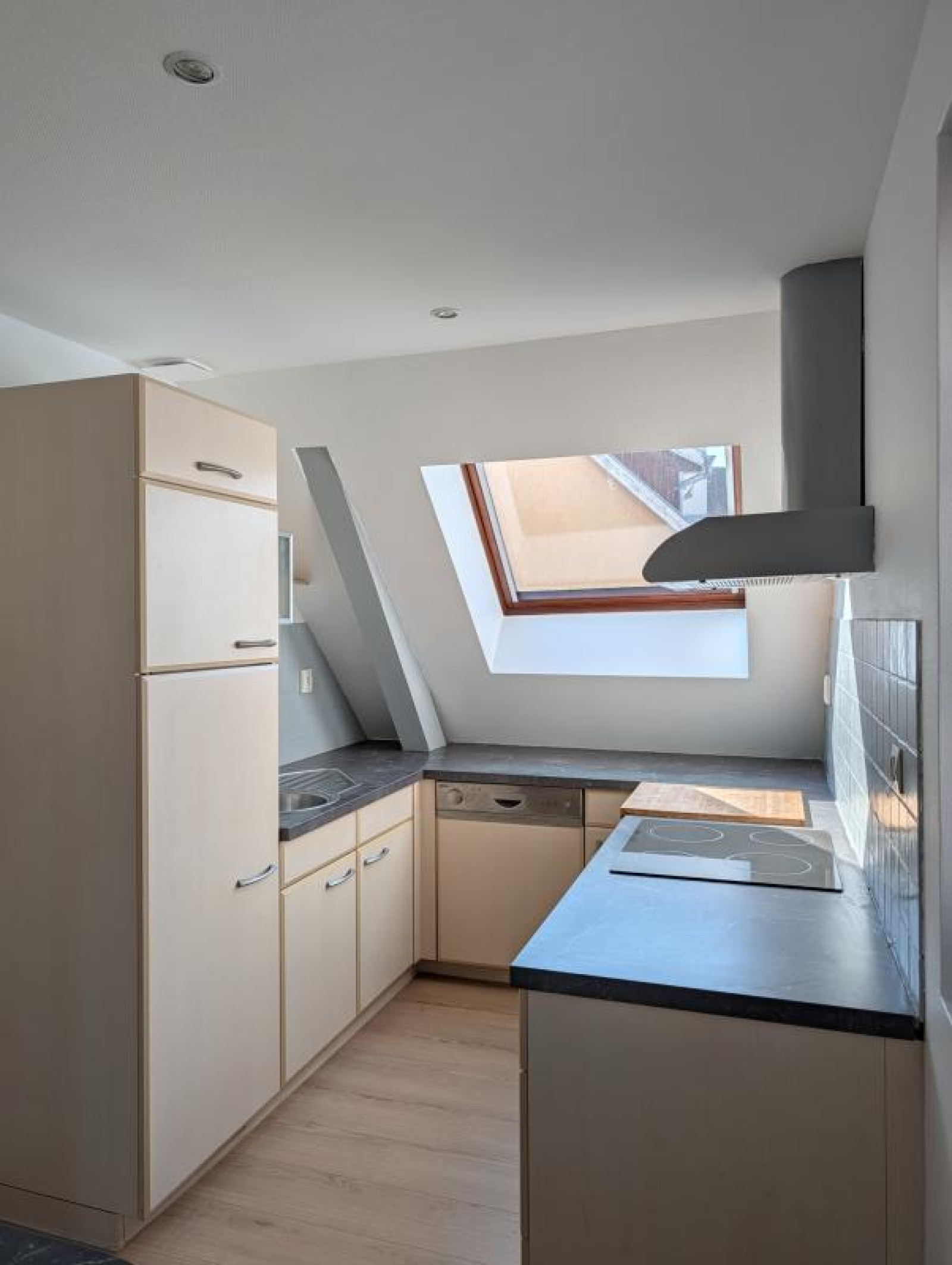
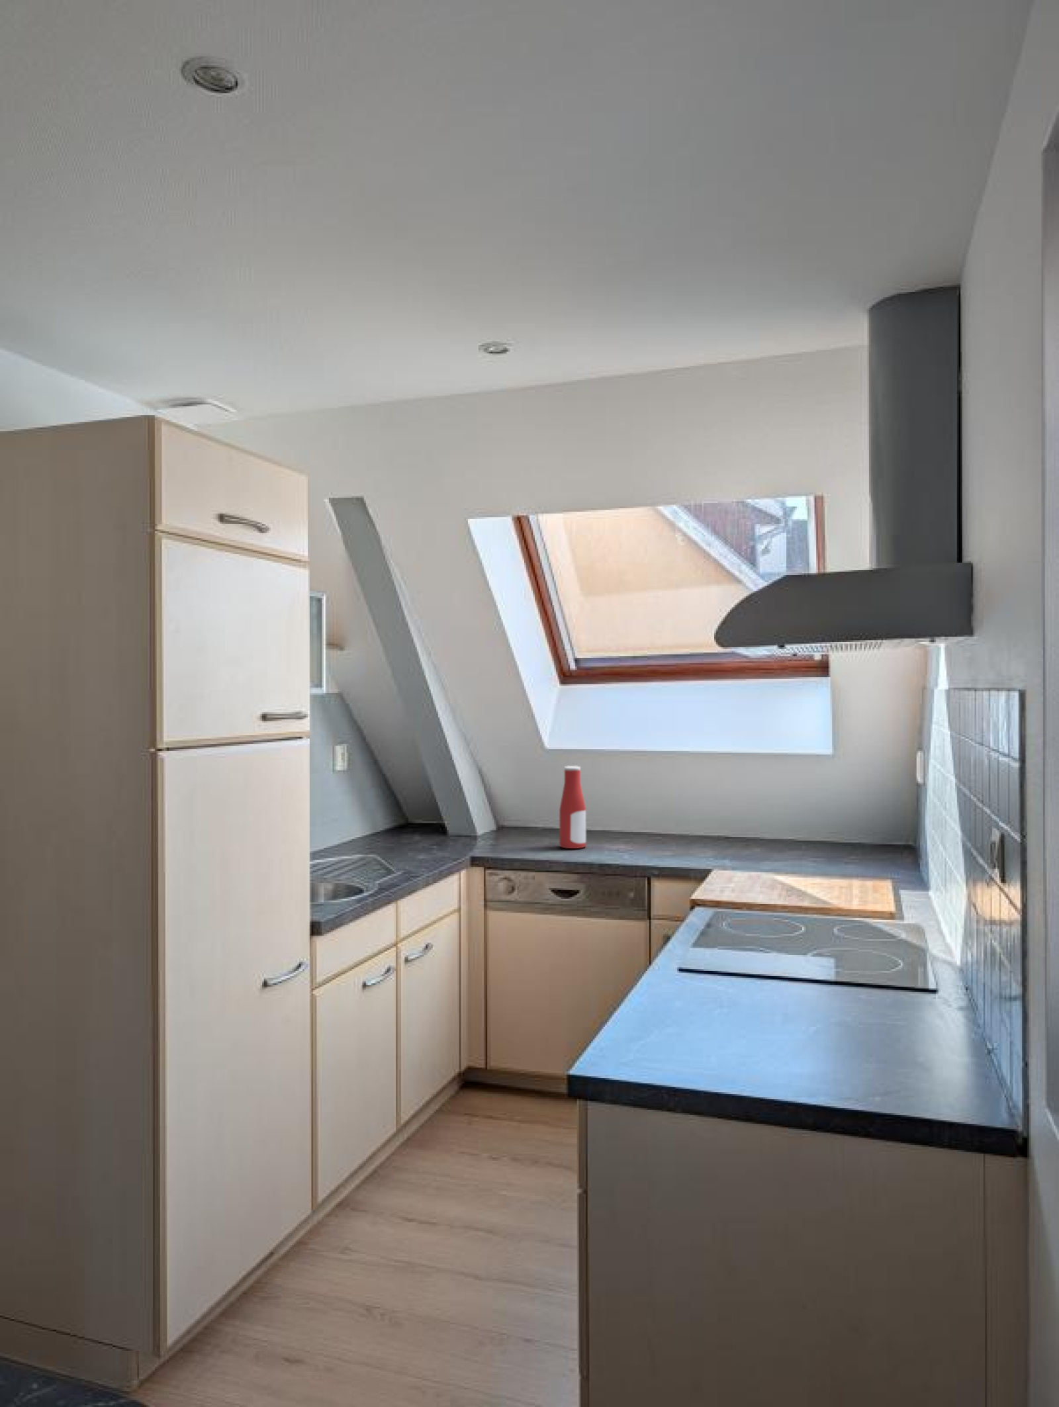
+ bottle (573, 806)
